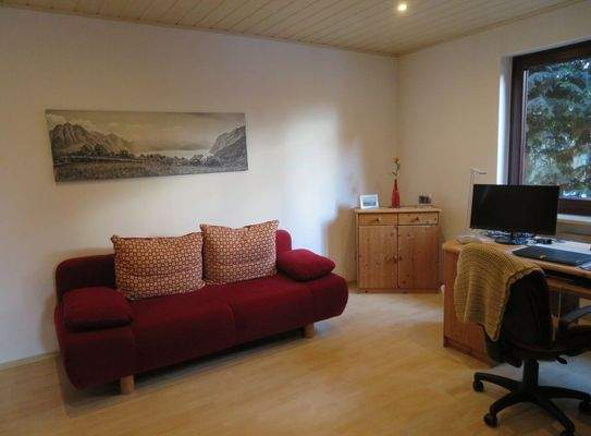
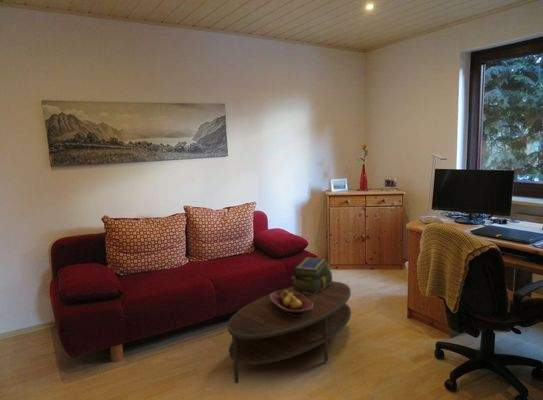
+ stack of books (312, 274)
+ coffee table (295, 325)
+ fruit bowl (290, 300)
